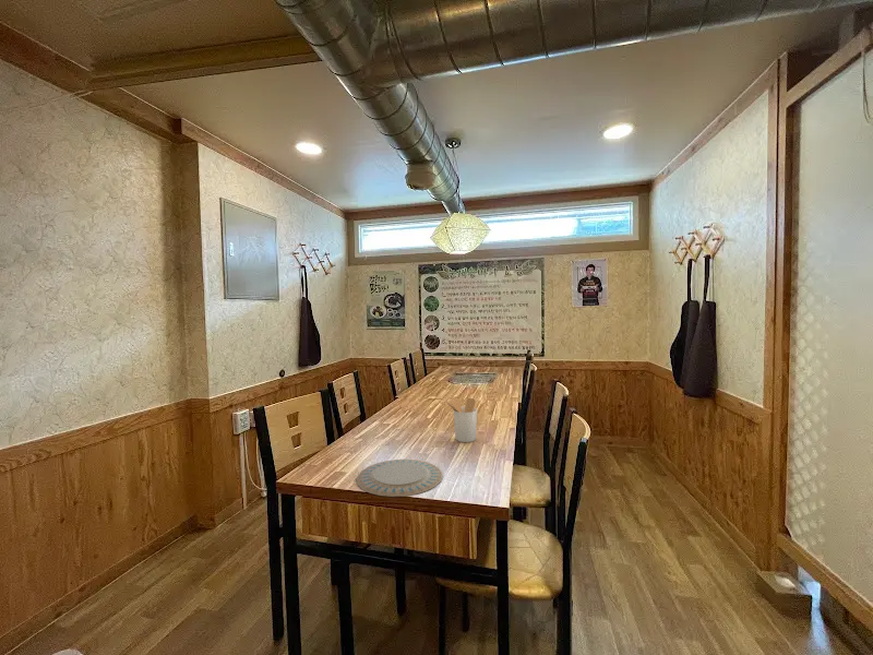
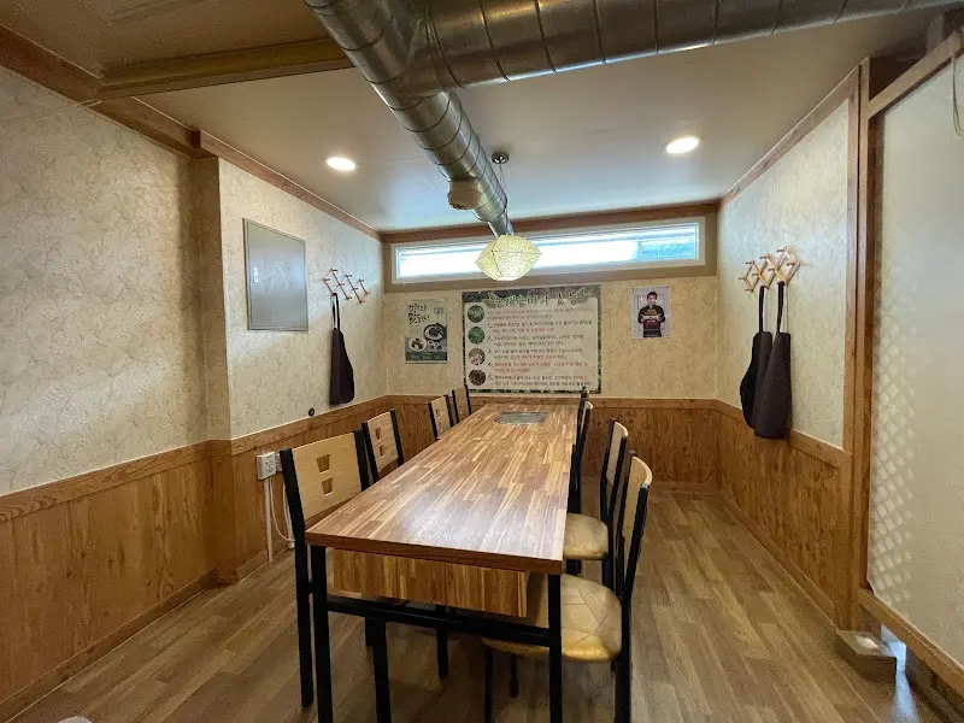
- utensil holder (459, 417)
- chinaware (399, 474)
